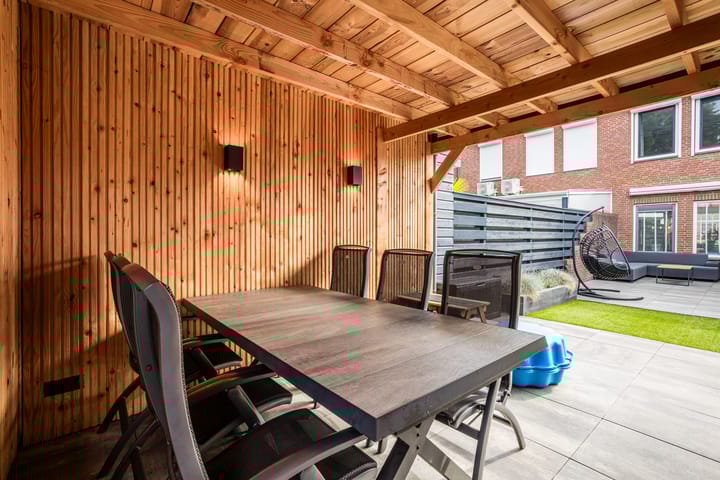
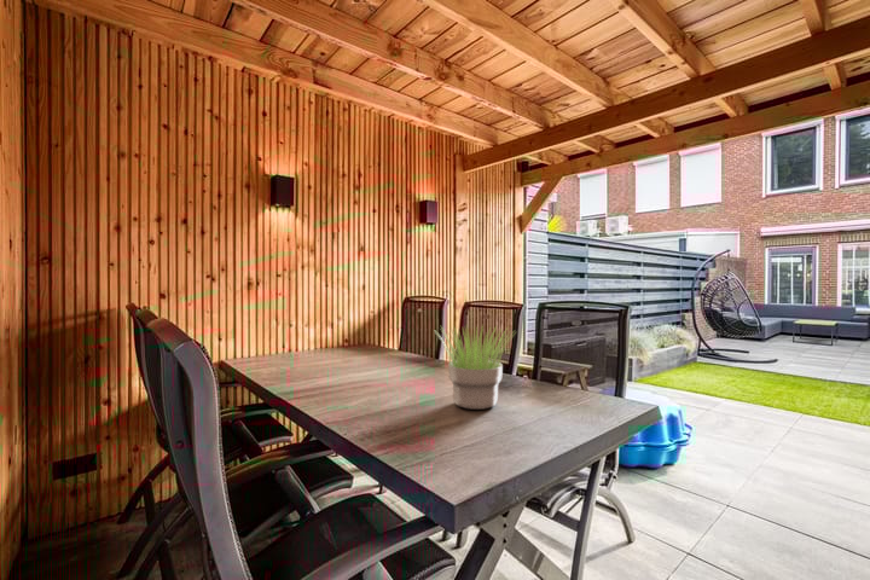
+ potted plant (474, 365)
